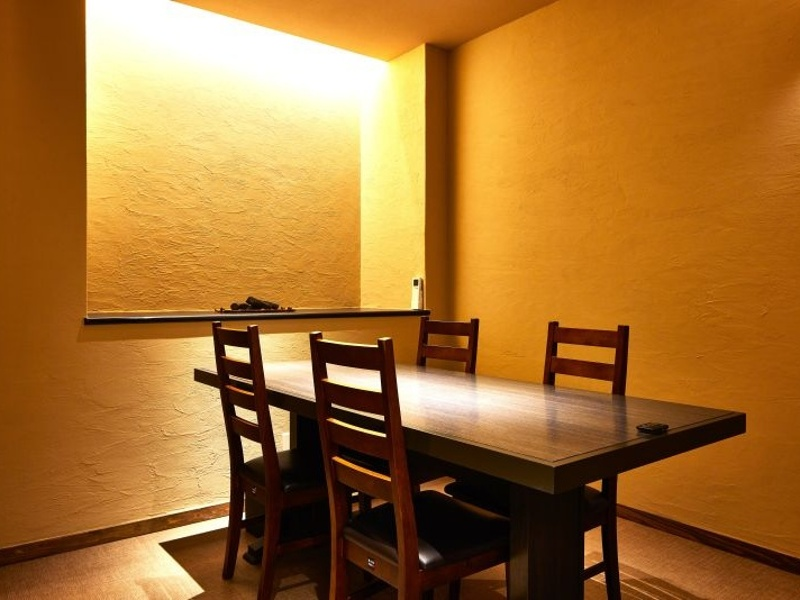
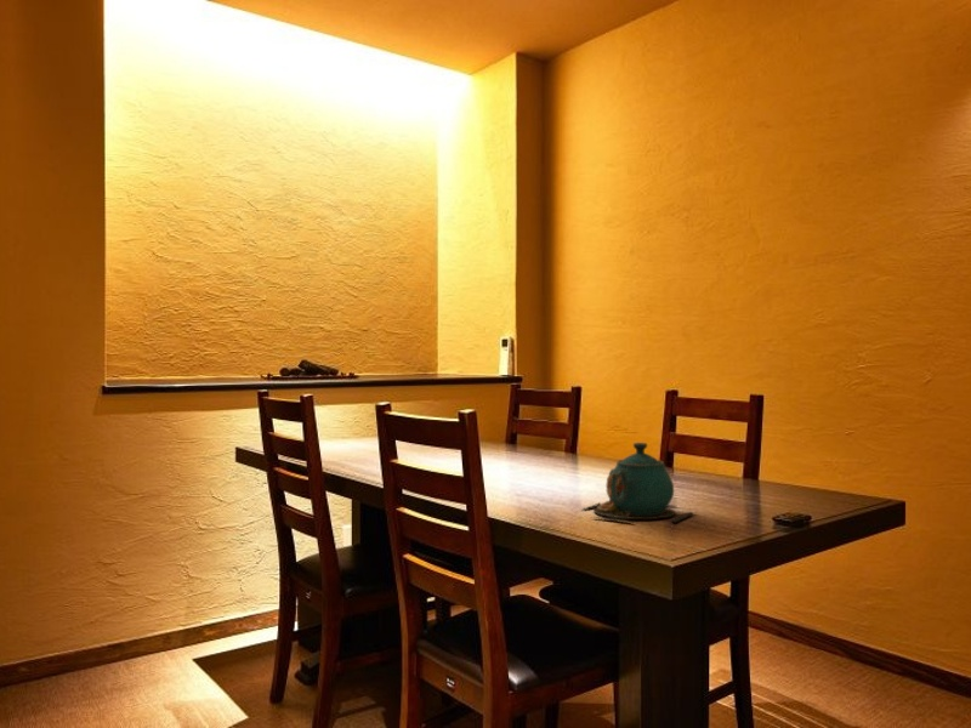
+ teapot (635, 477)
